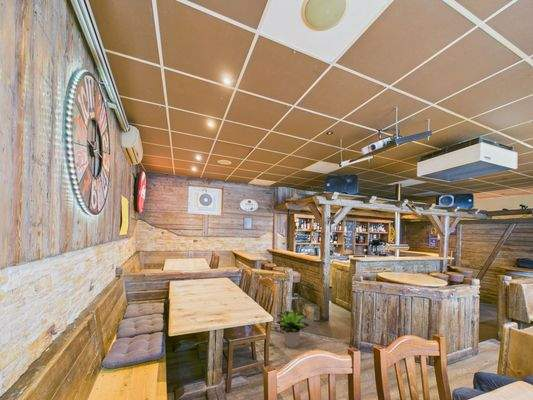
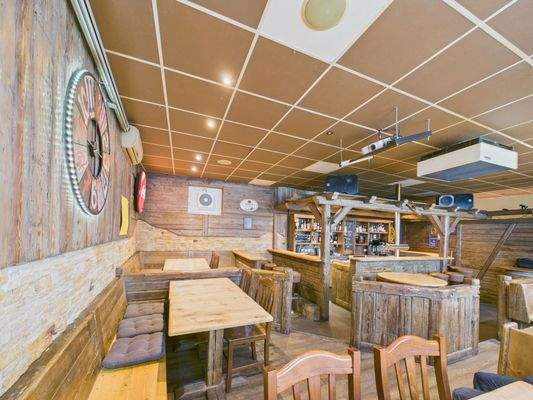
- potted plant (293, 330)
